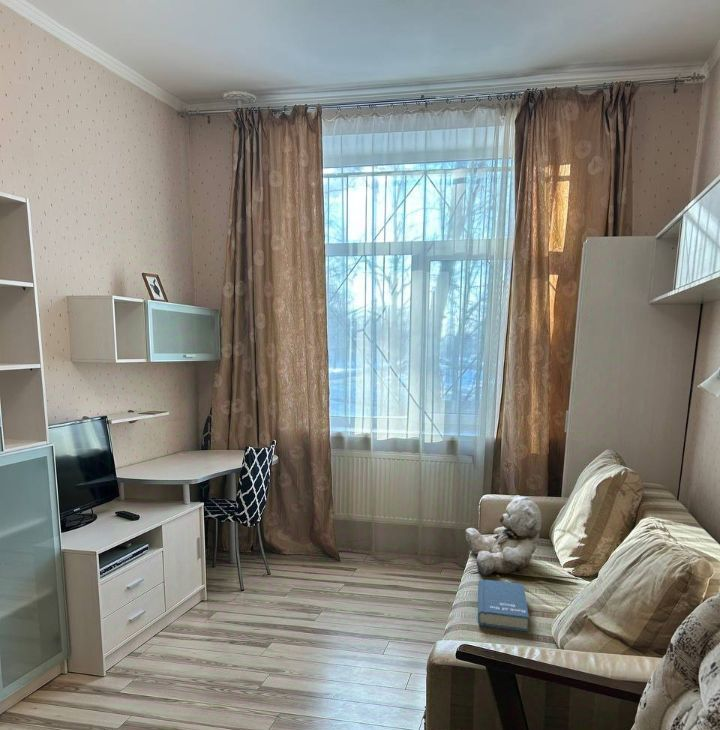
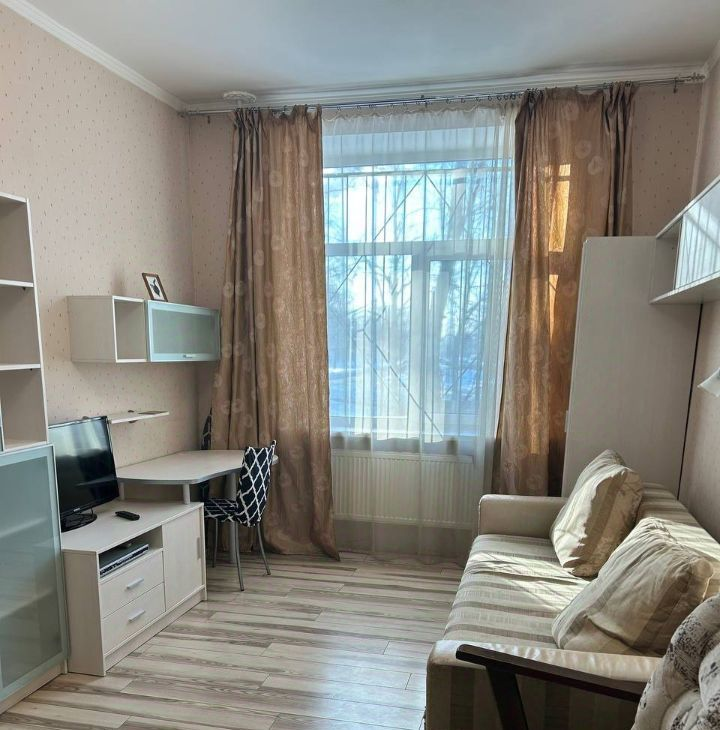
- book (501, 603)
- teddy bear (504, 529)
